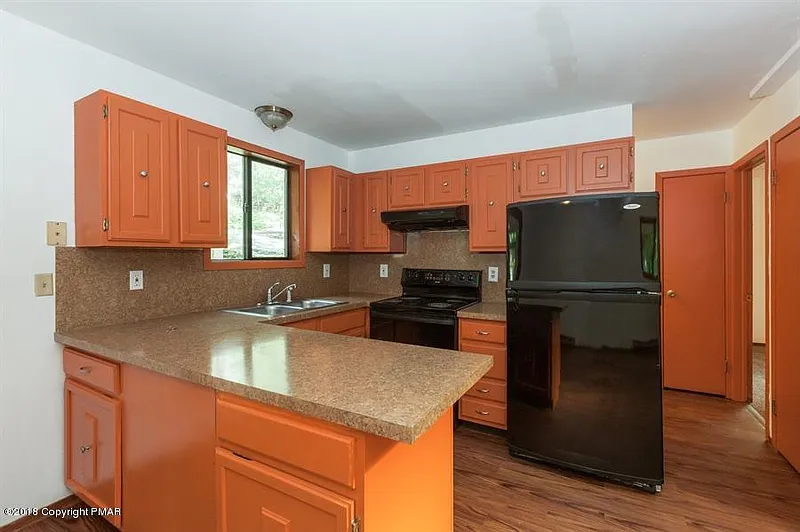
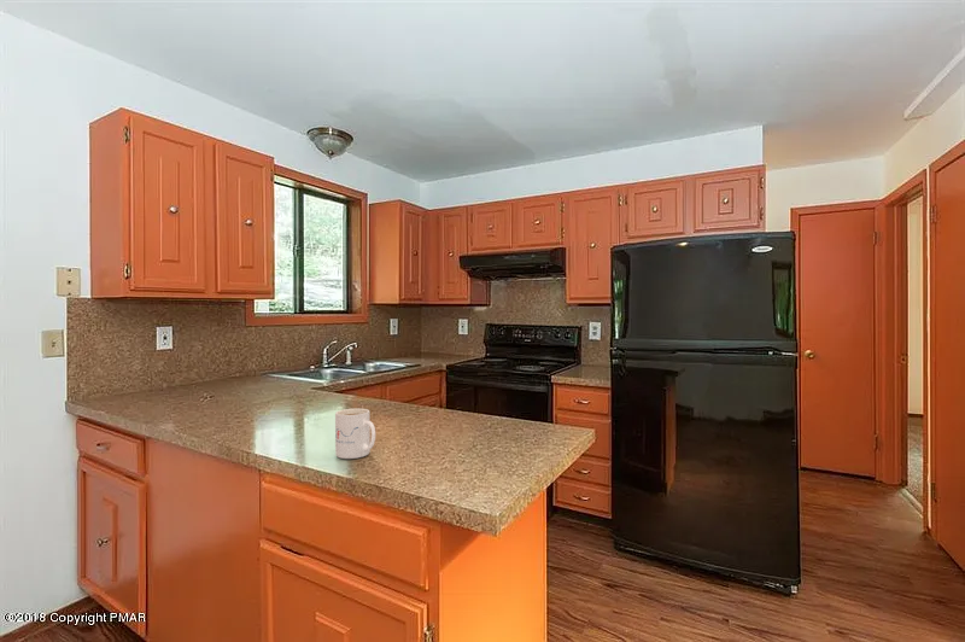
+ mug (357, 433)
